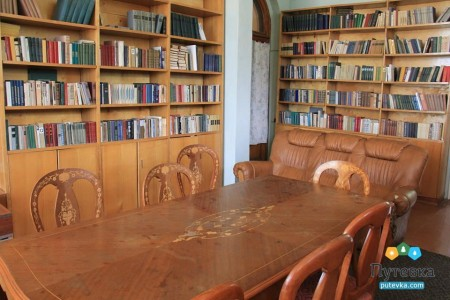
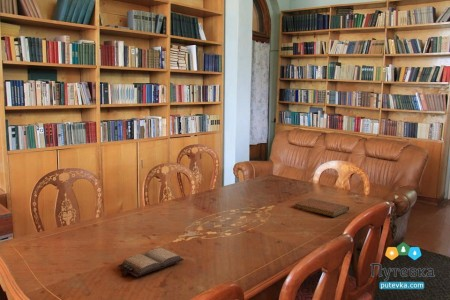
+ notebook (321, 206)
+ hardback book (151, 260)
